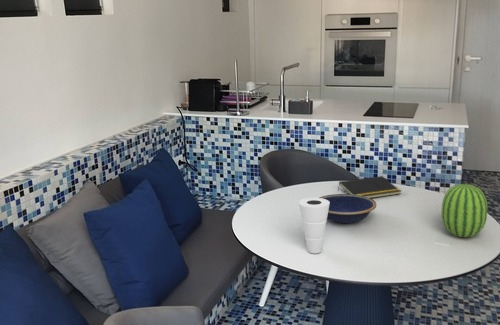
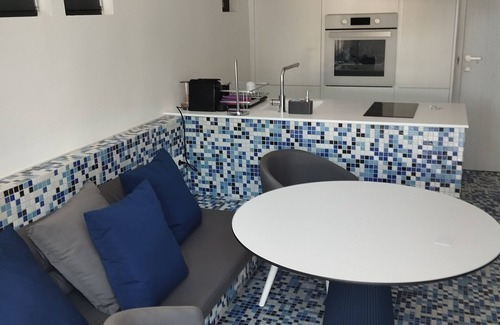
- notepad (369, 187)
- fruit (464, 209)
- cup (314, 226)
- bowl (344, 211)
